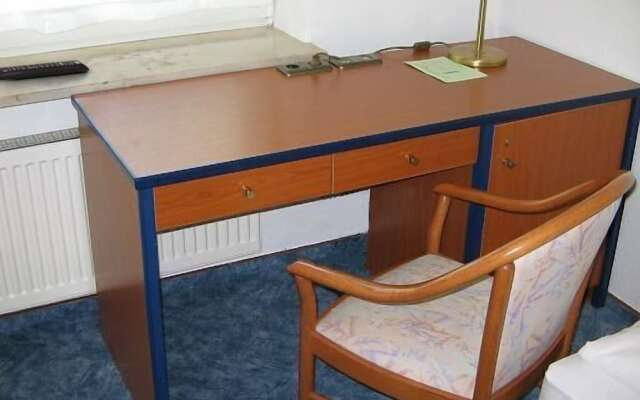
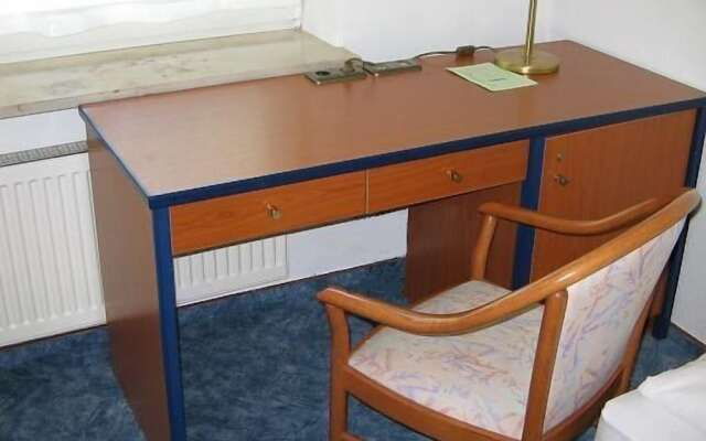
- remote control (41, 70)
